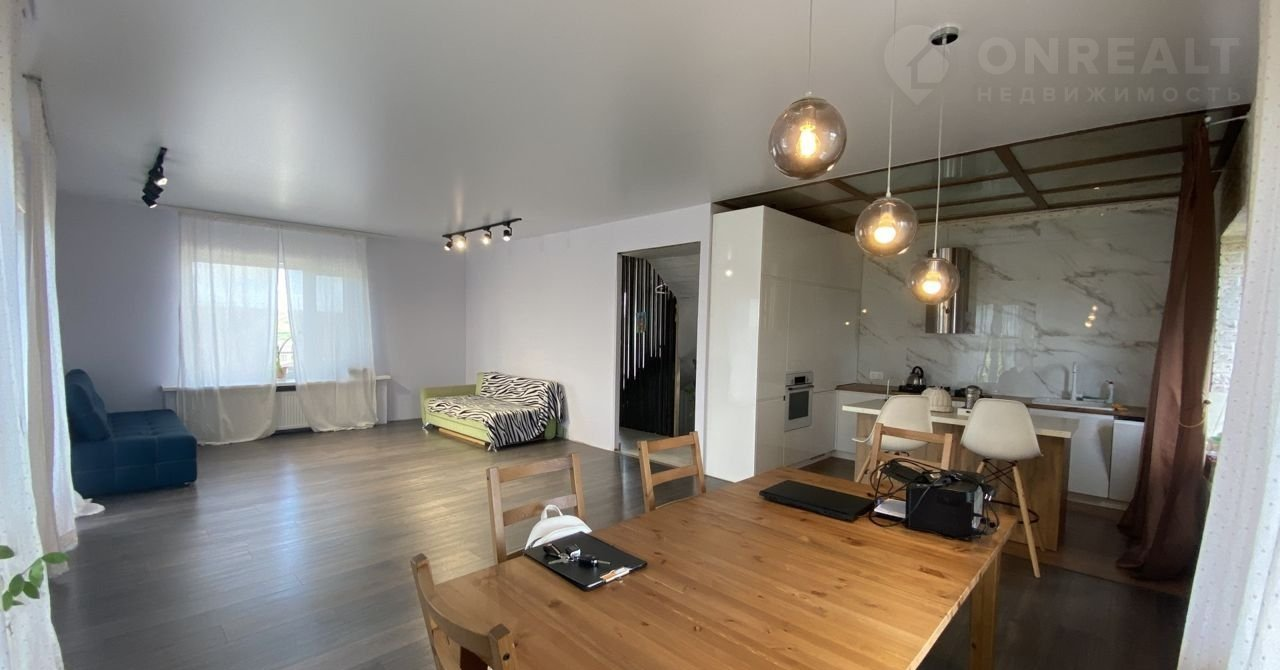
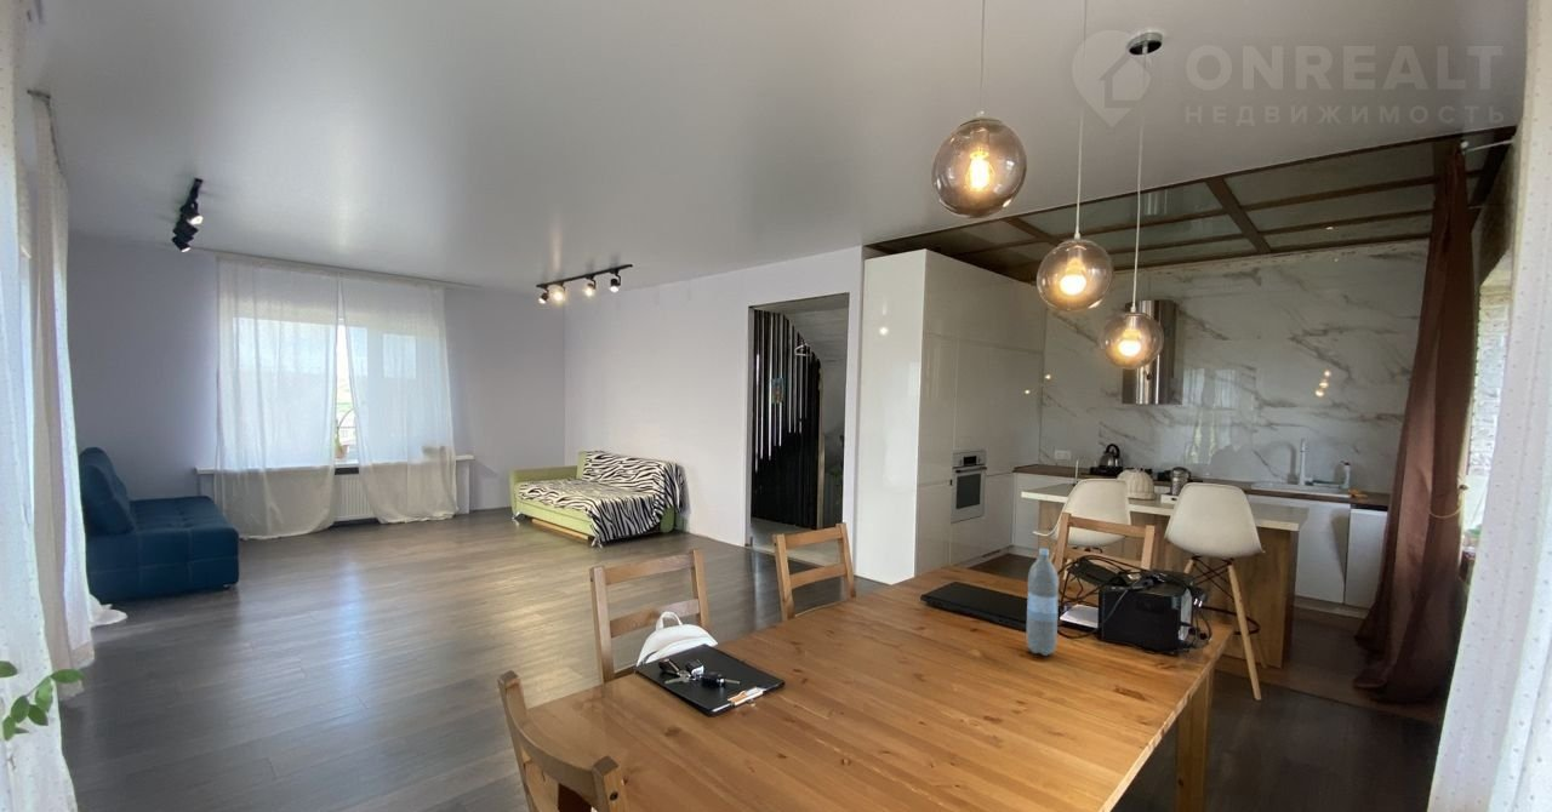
+ water bottle (1042, 601)
